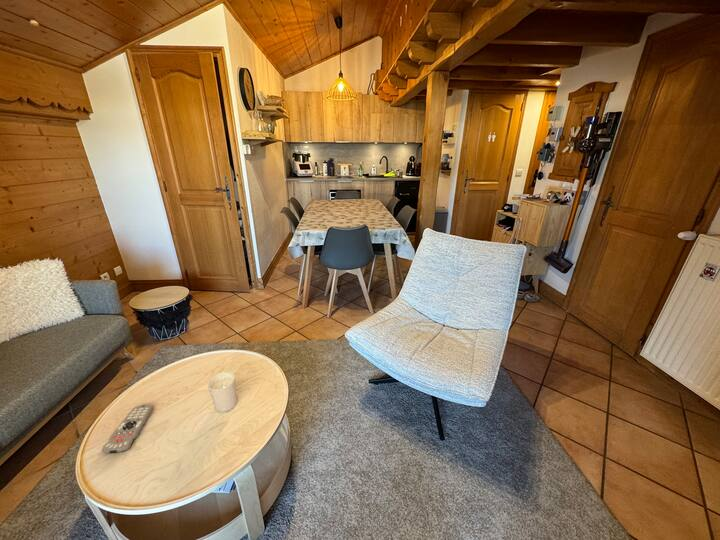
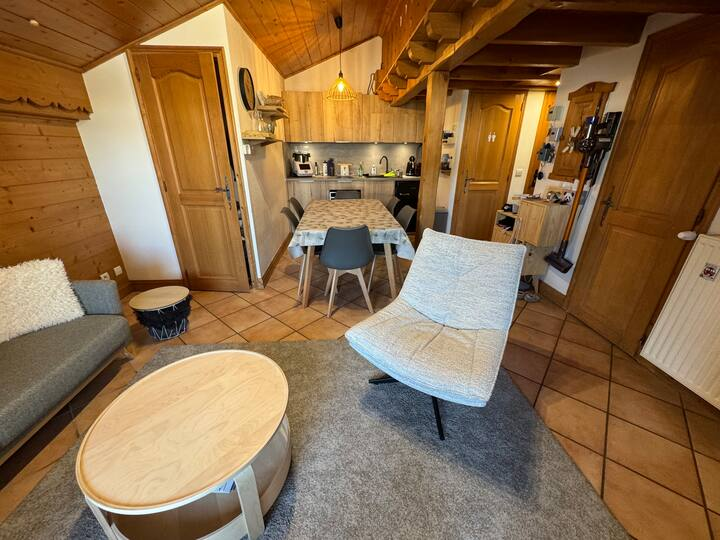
- candle holder (223, 392)
- remote control (130, 426)
